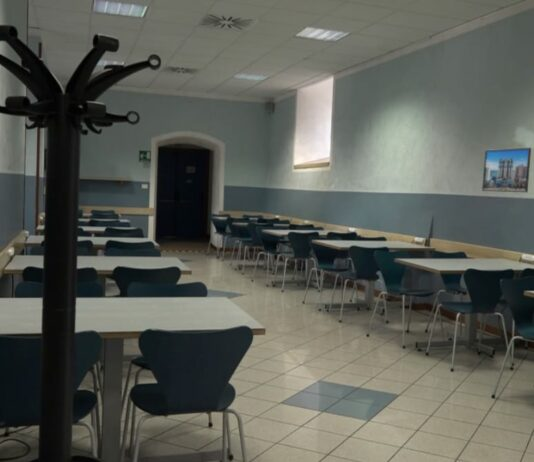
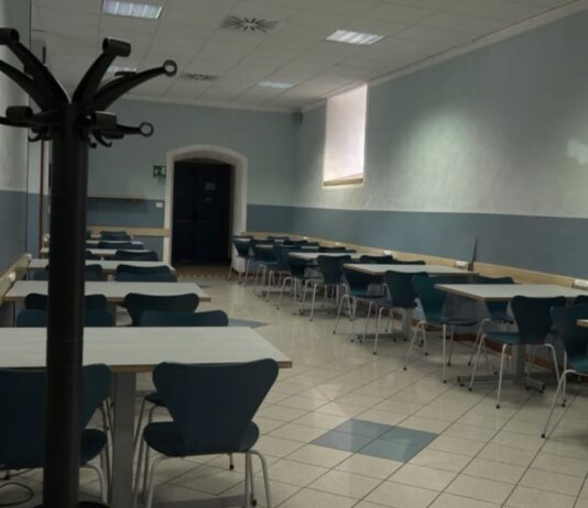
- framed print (505, 170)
